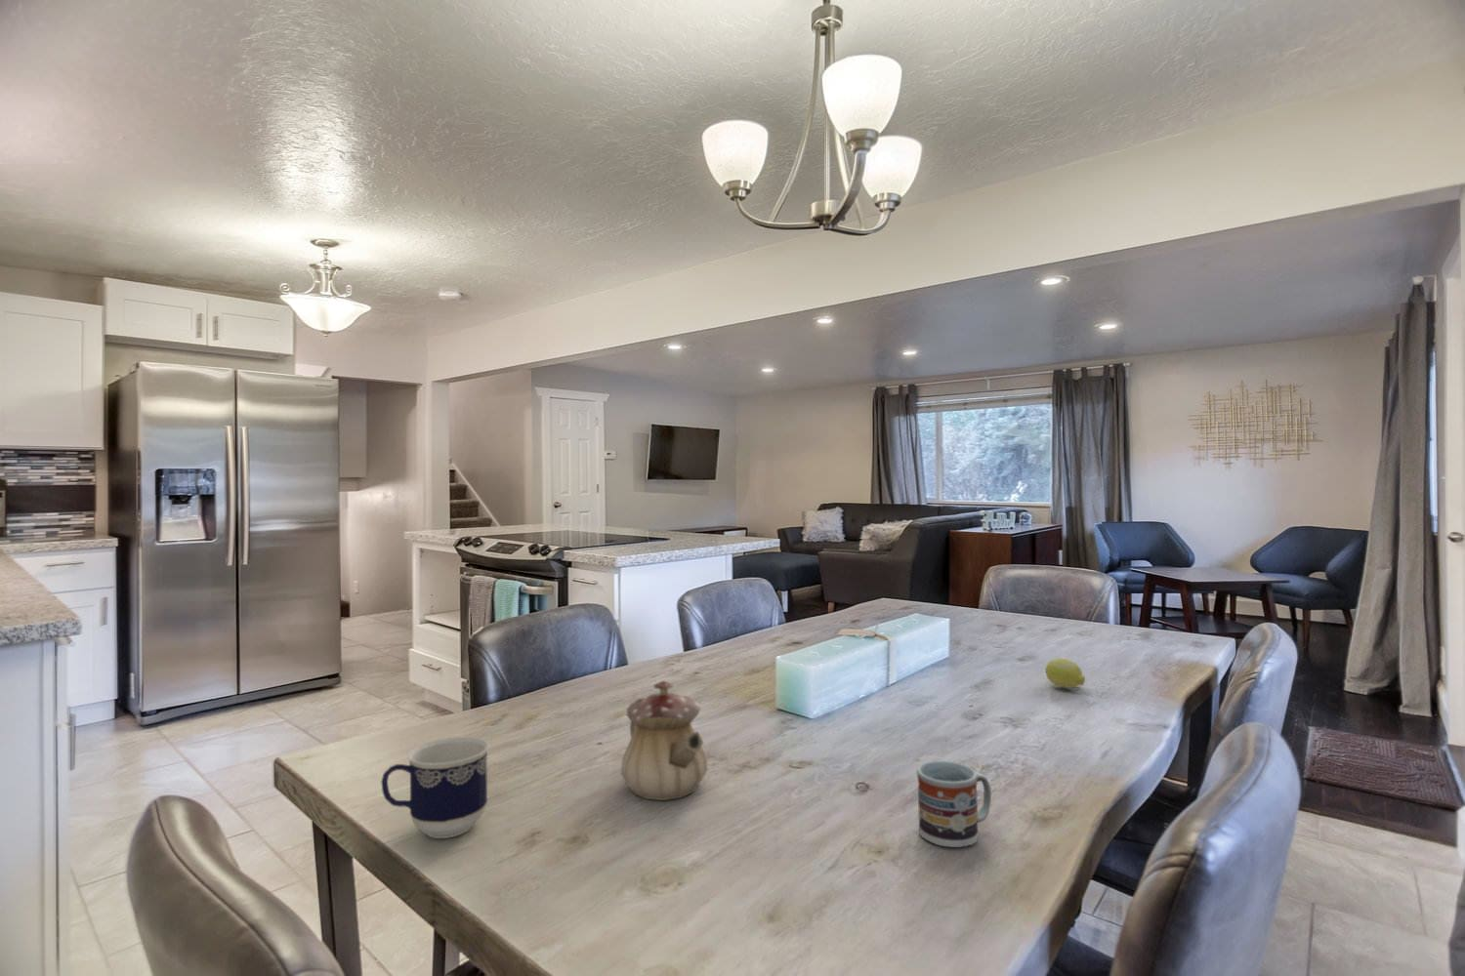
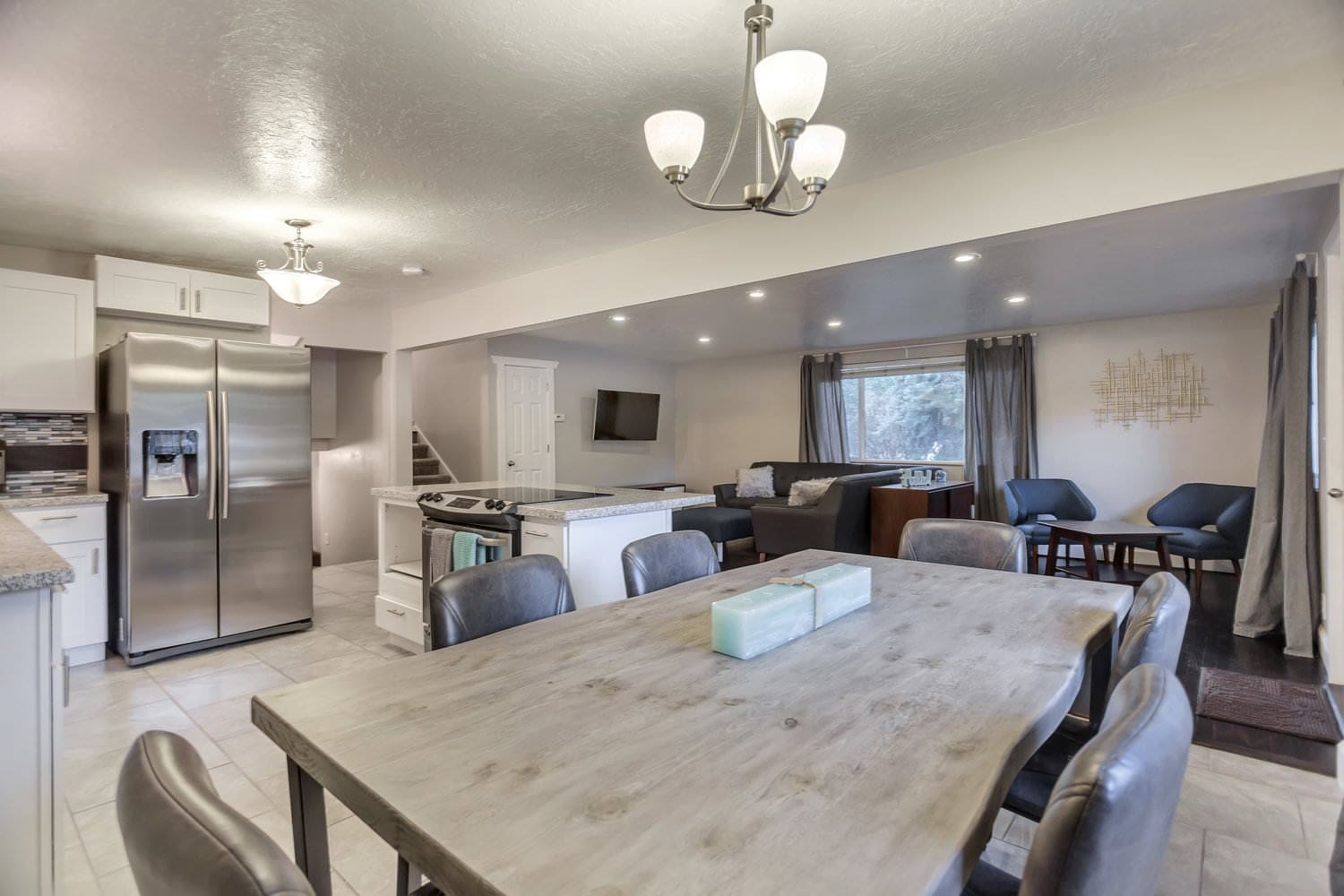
- fruit (1065, 672)
- cup (437, 791)
- cup (956, 801)
- teapot (662, 731)
